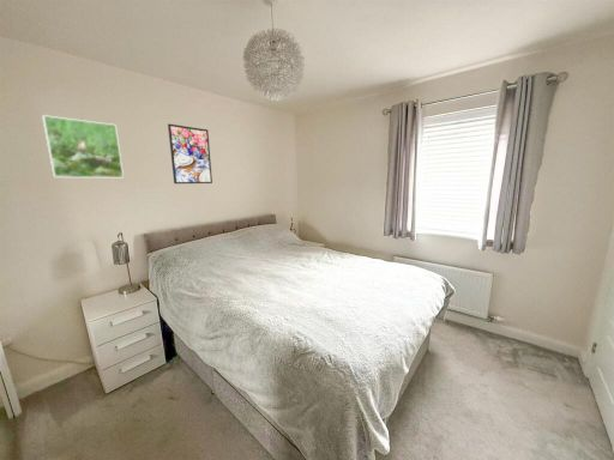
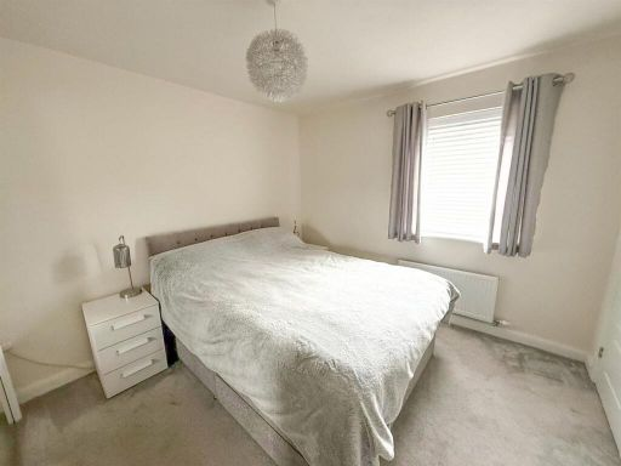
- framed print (191, 156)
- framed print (86, 149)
